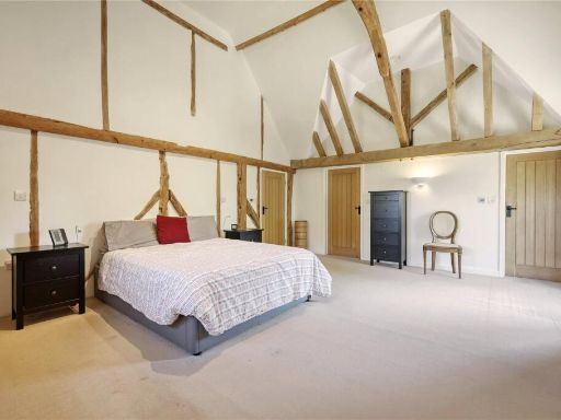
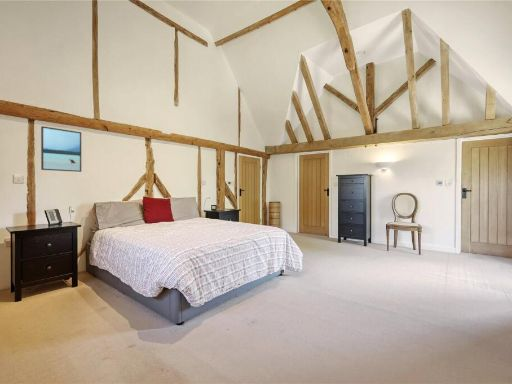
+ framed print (62, 150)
